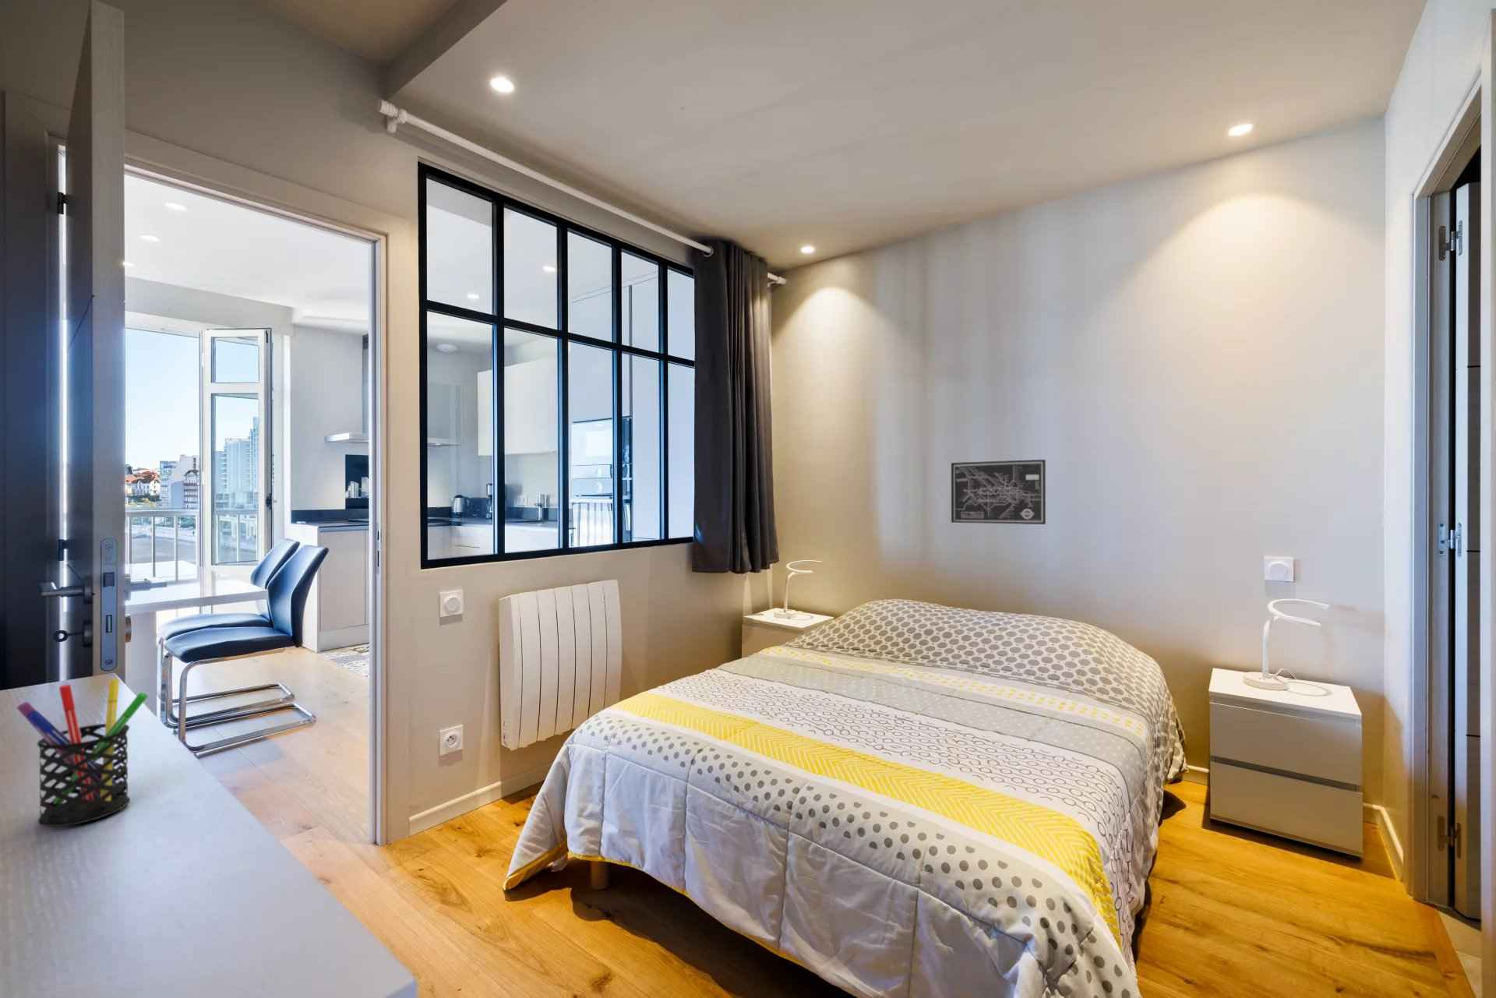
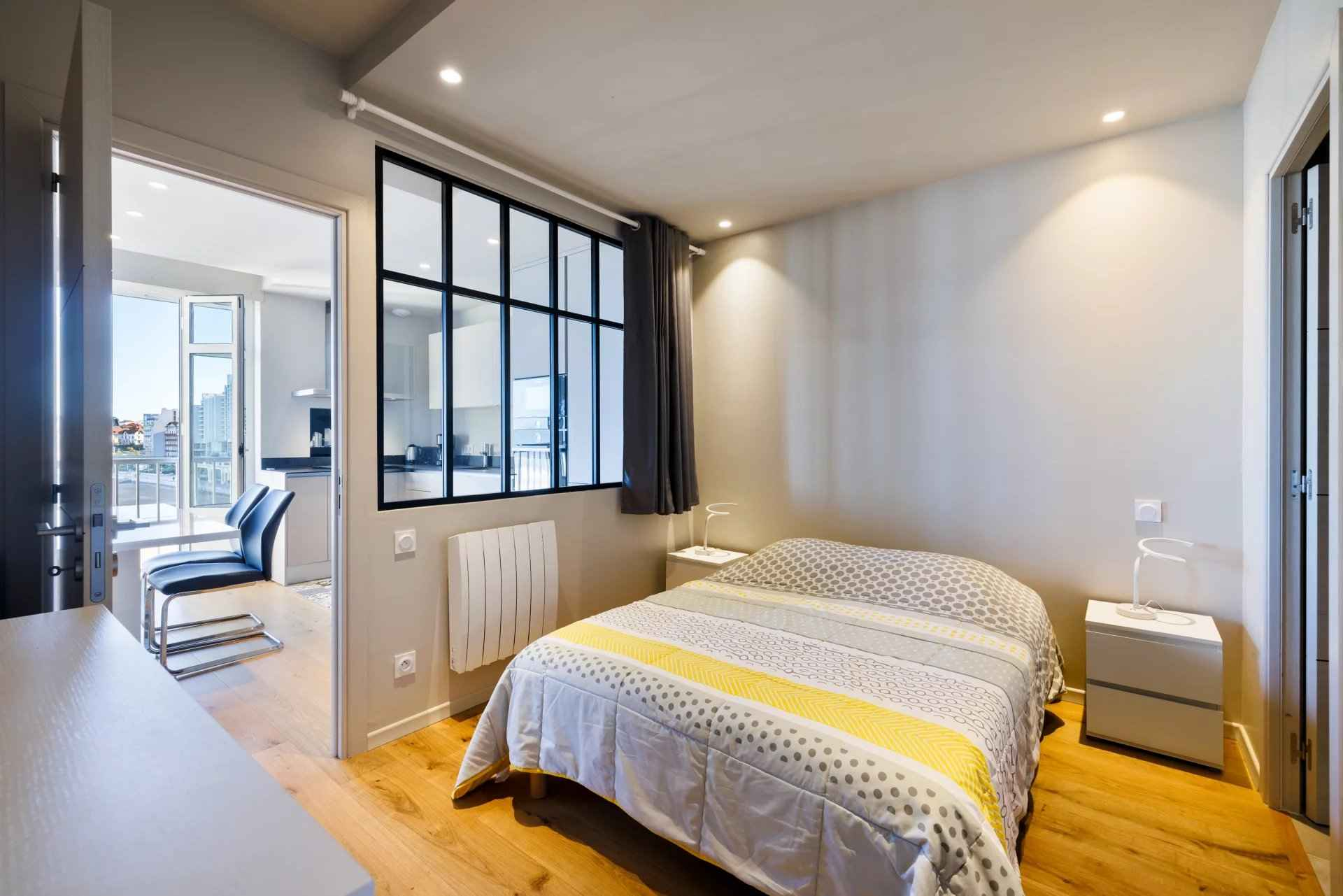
- pen holder (92, 744)
- wall art (996, 491)
